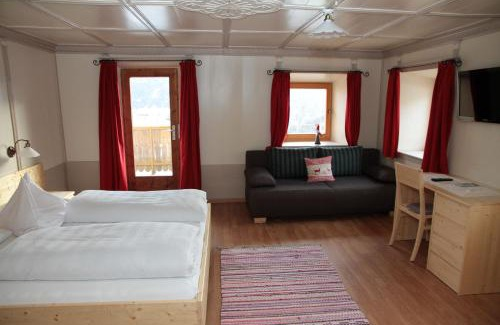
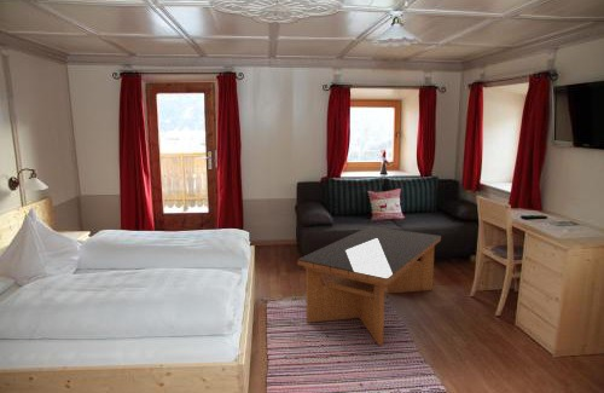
+ coffee table (376, 274)
